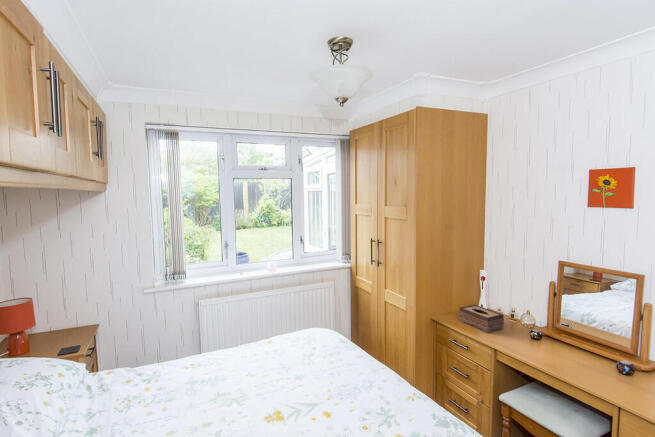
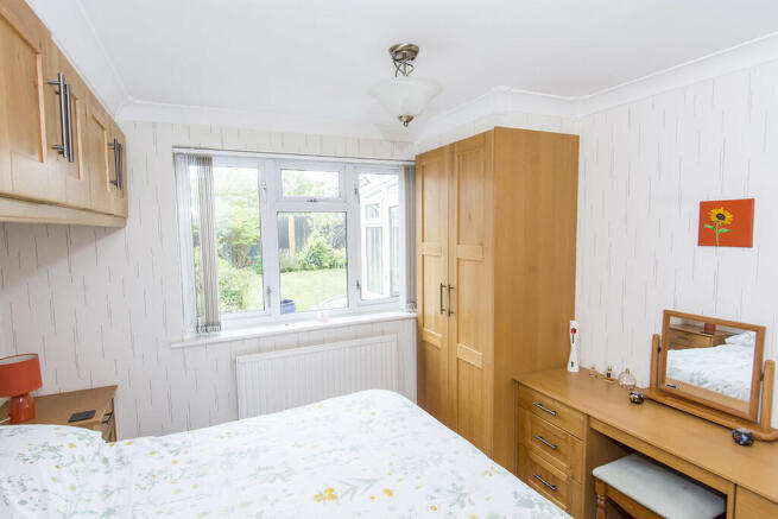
- tissue box (480, 317)
